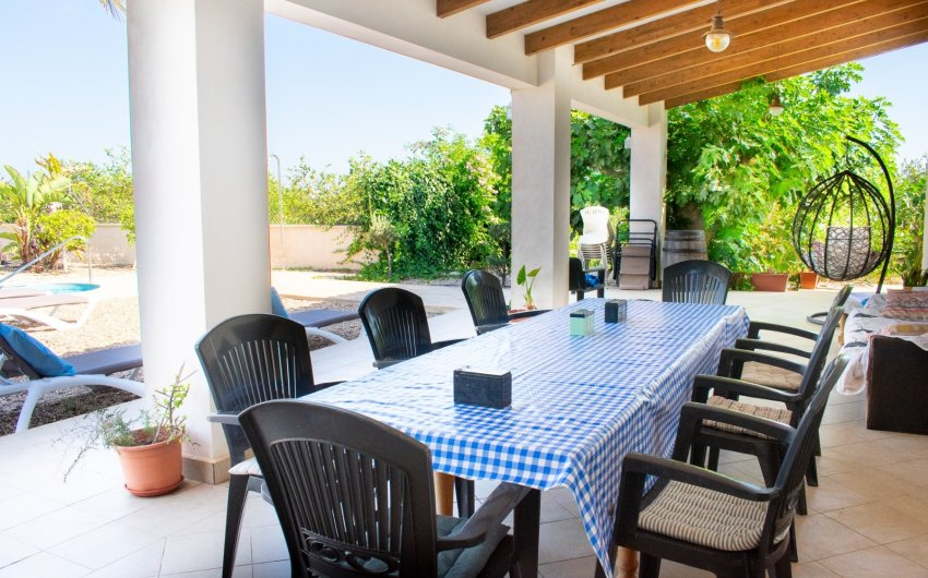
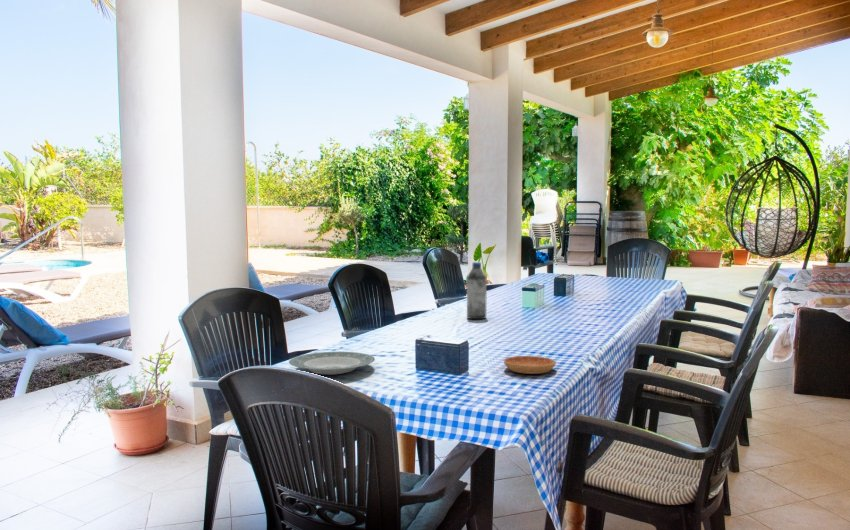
+ water bottle (476, 290)
+ saucer (529, 365)
+ plate (332, 365)
